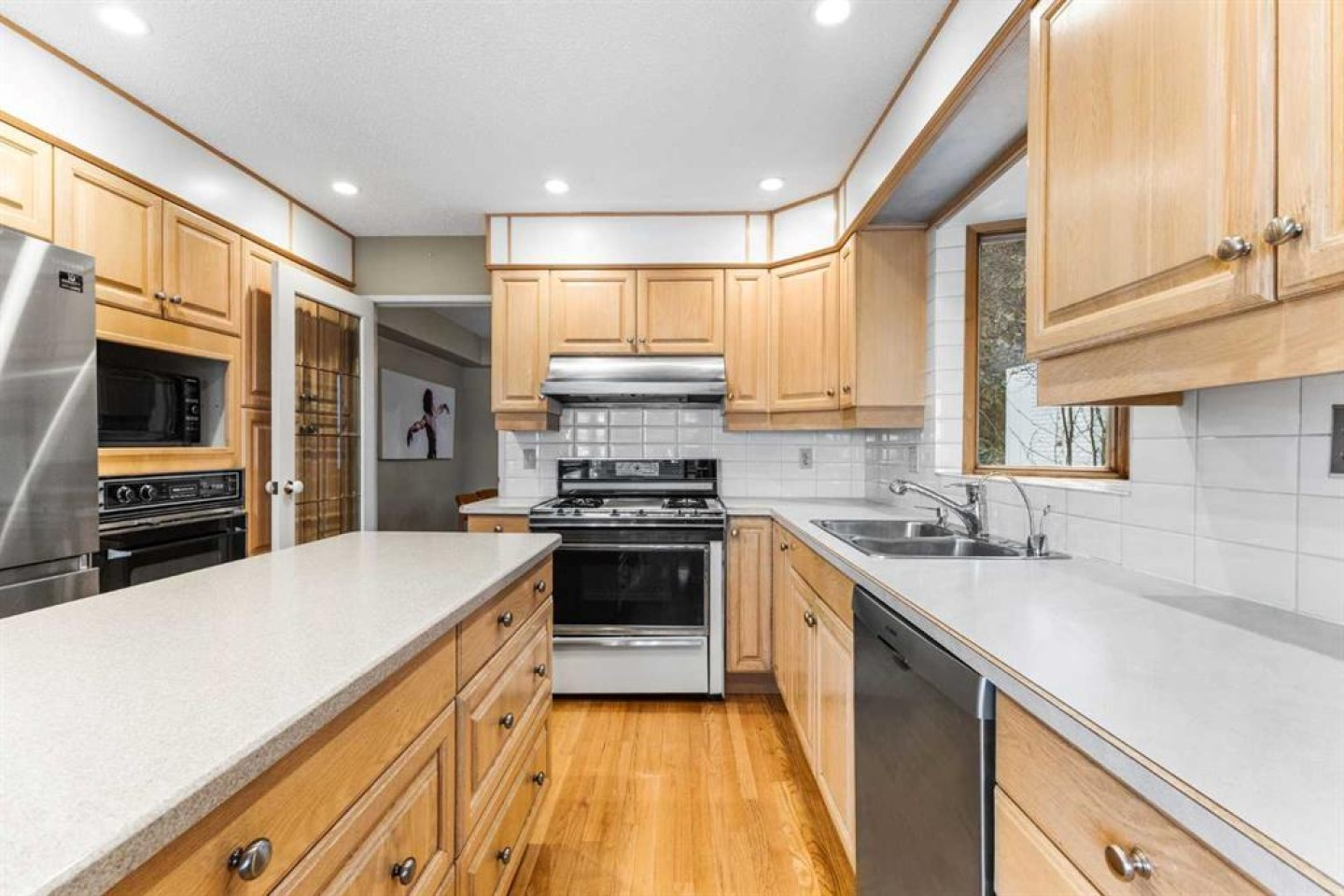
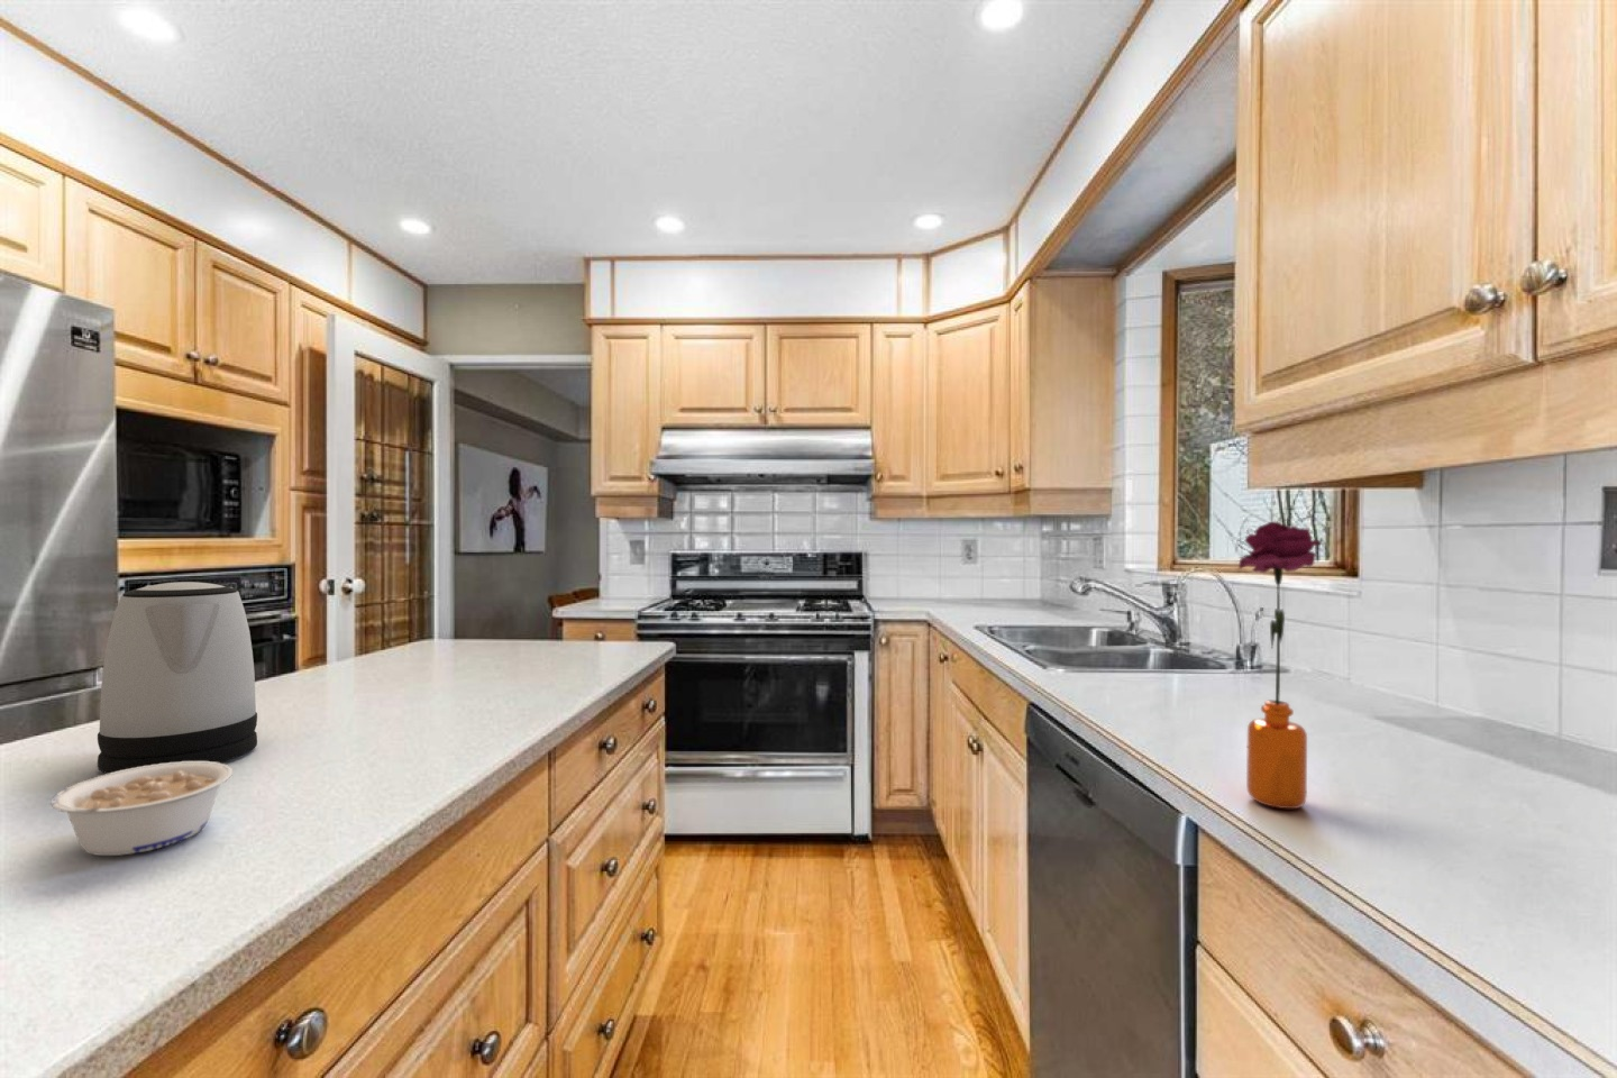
+ legume (147, 805)
+ flower (1278, 662)
+ kettle (180, 667)
